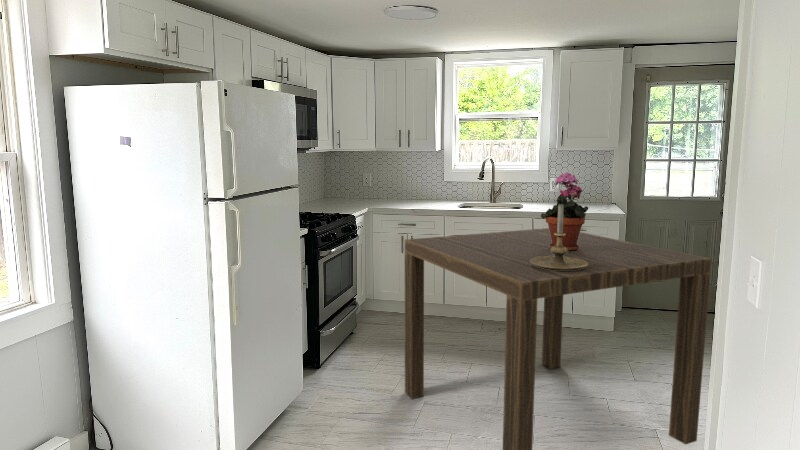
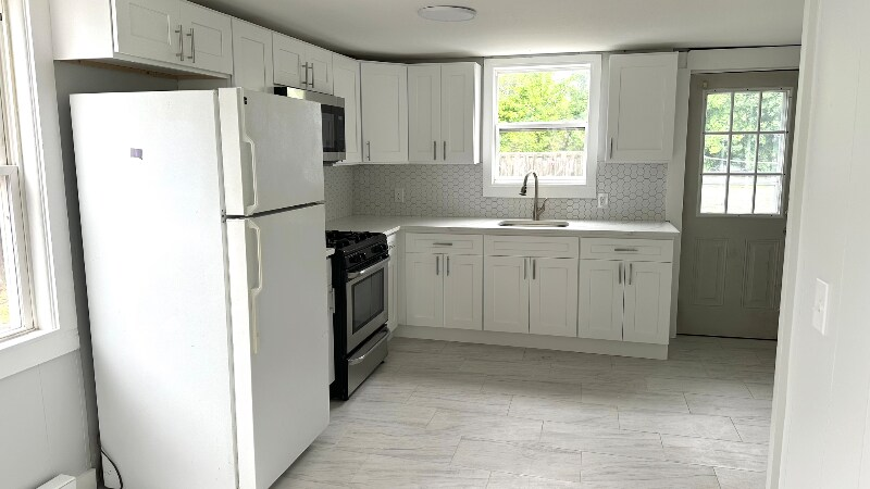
- dining table (543, 333)
- potted plant (566, 210)
- candle holder (559, 234)
